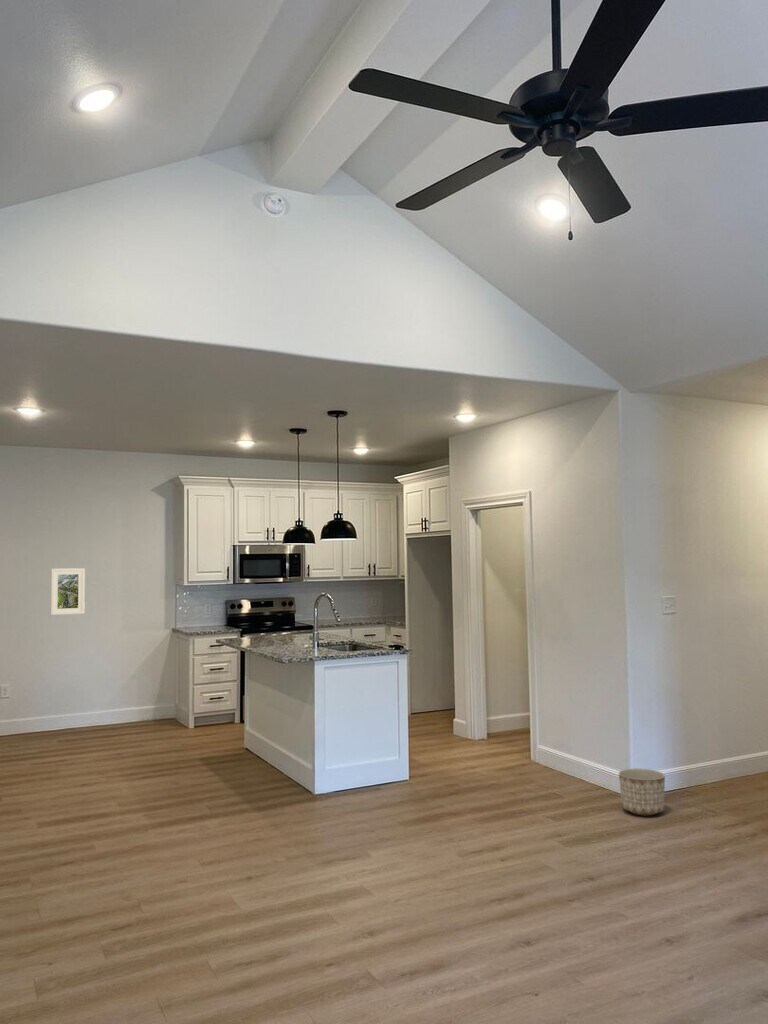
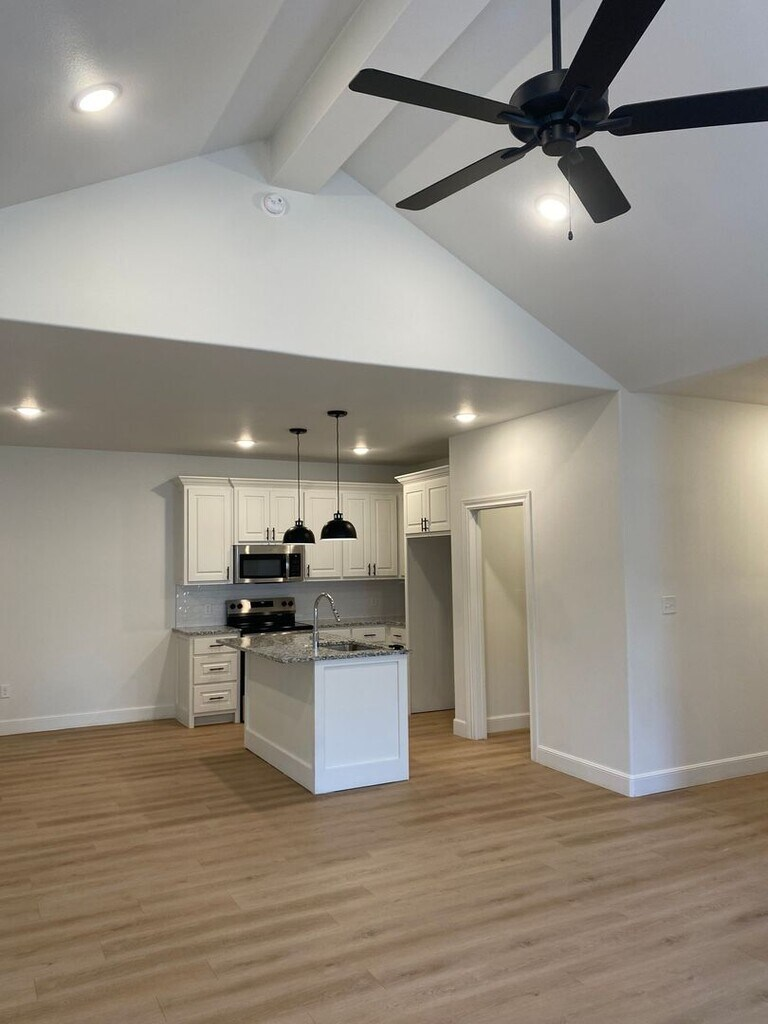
- planter (642, 792)
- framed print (68, 591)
